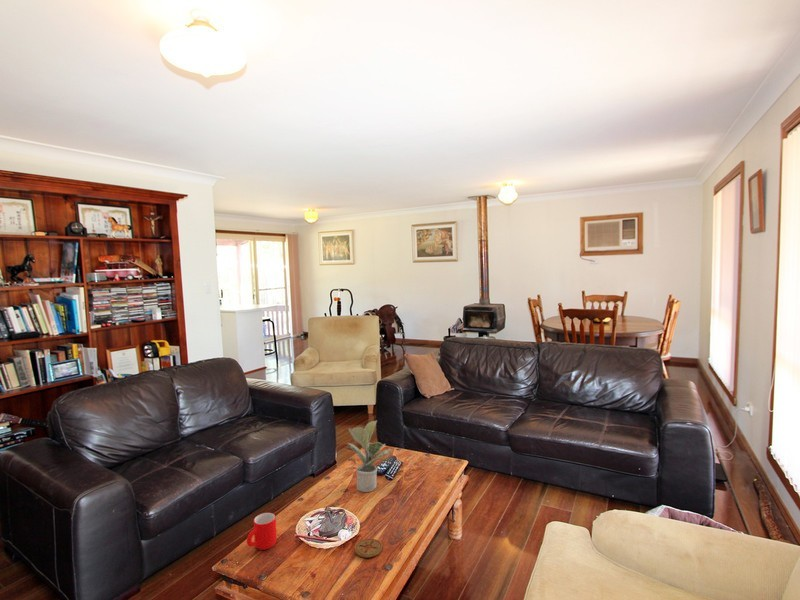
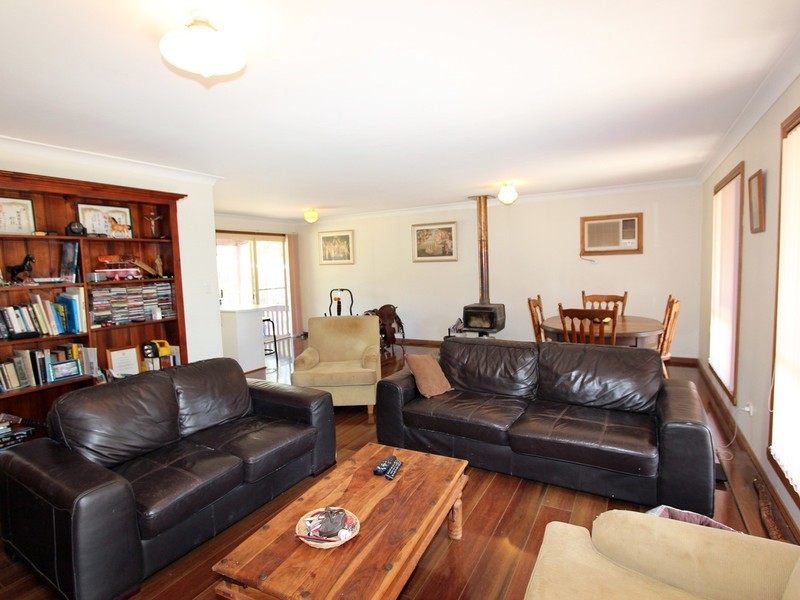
- coaster (368, 547)
- mug (260, 534)
- potted plant (370, 453)
